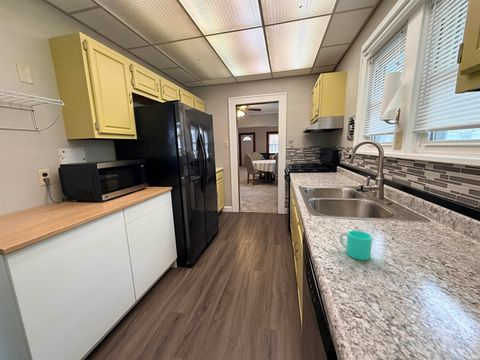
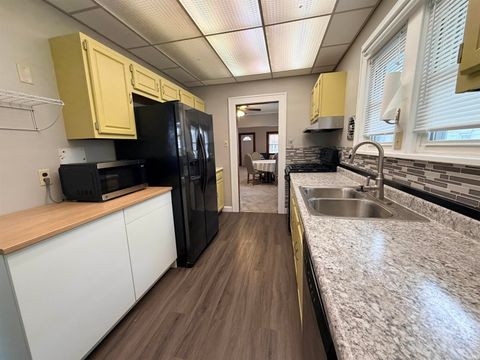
- cup (354, 243)
